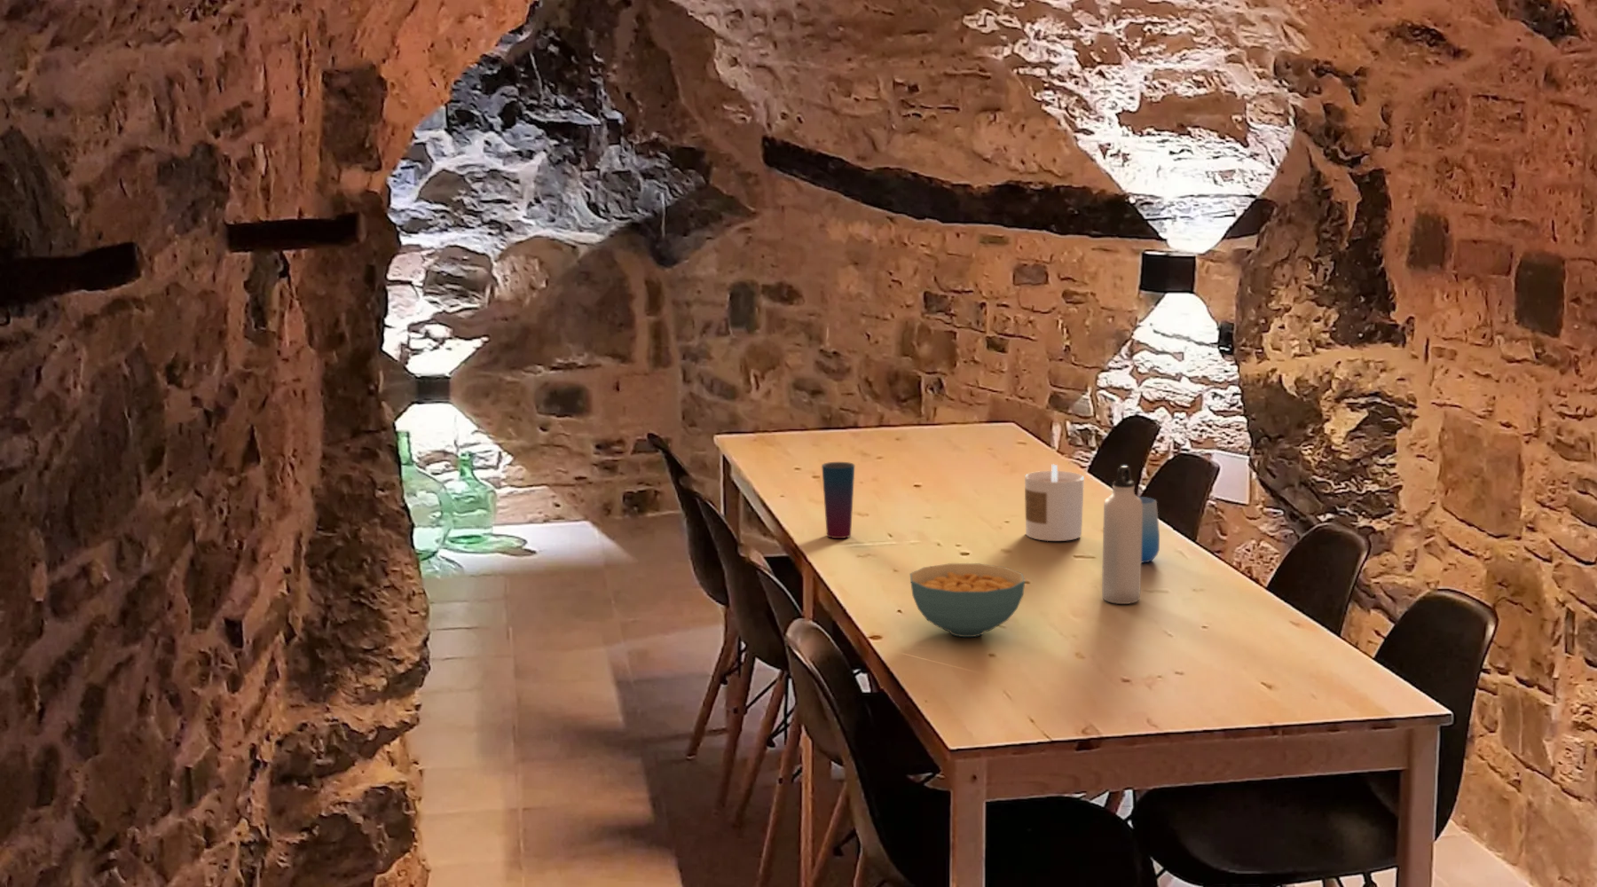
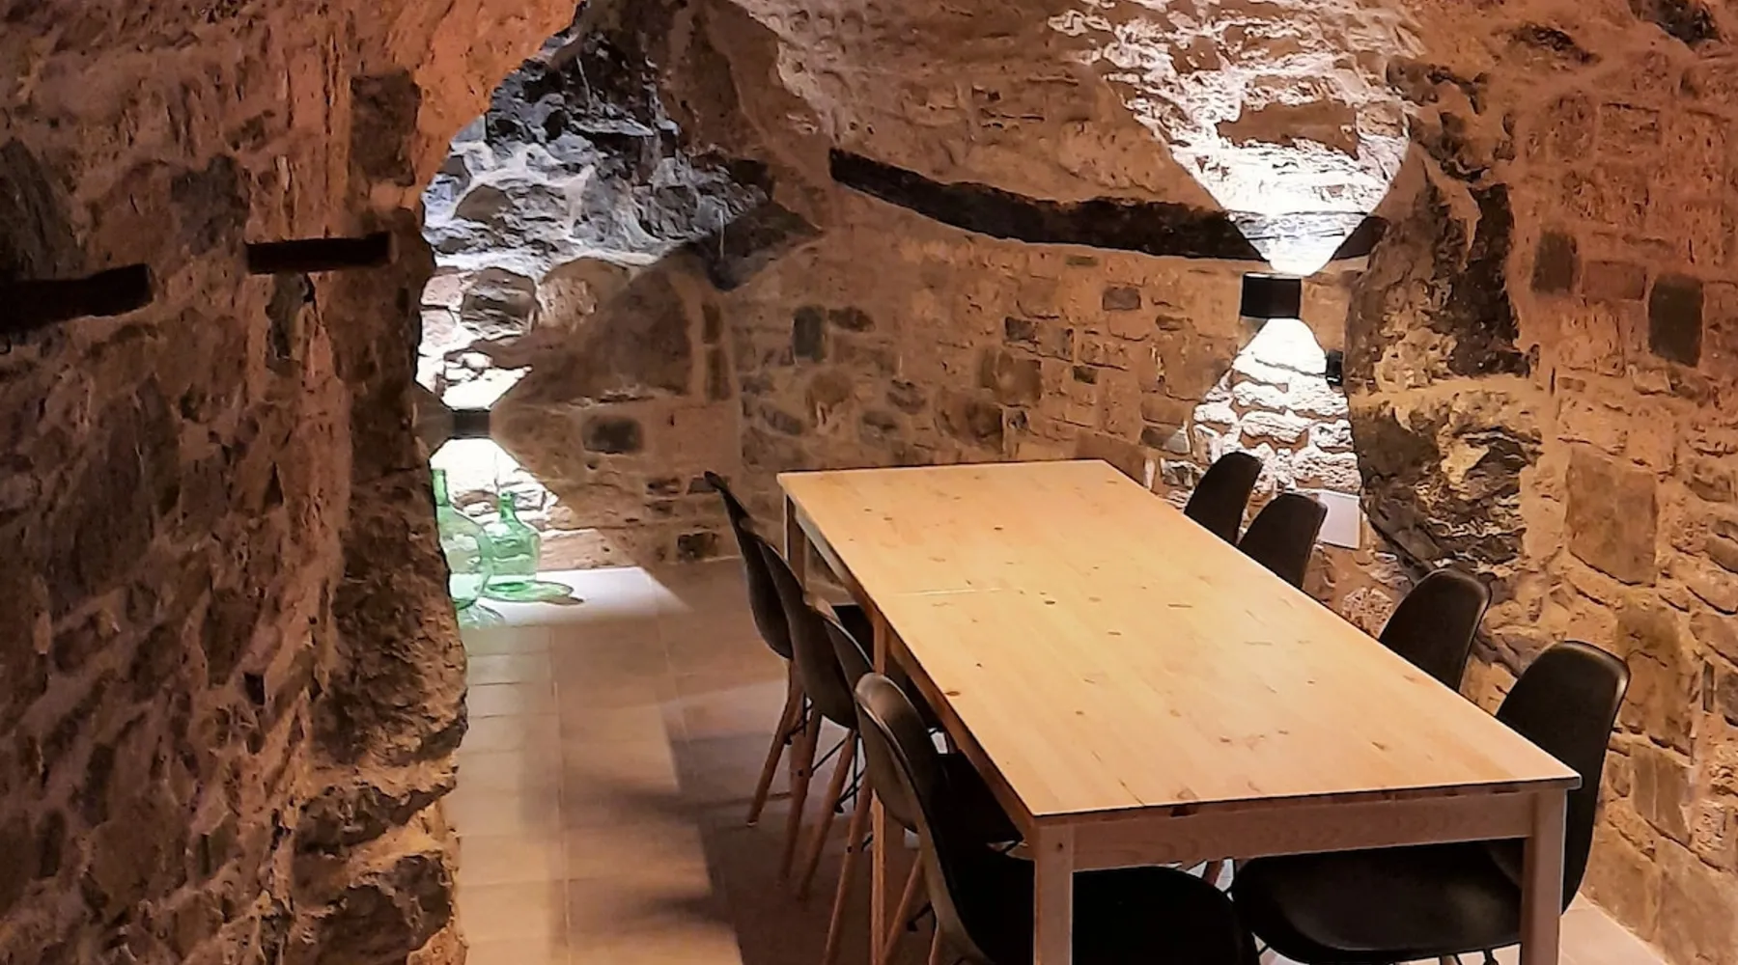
- water bottle (1122, 533)
- cup (1141, 530)
- cup (839, 500)
- candle (1054, 499)
- cereal bowl (967, 604)
